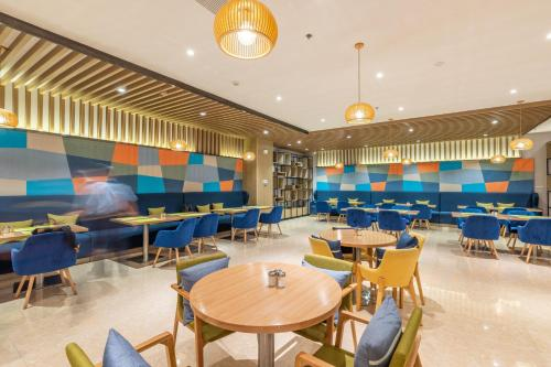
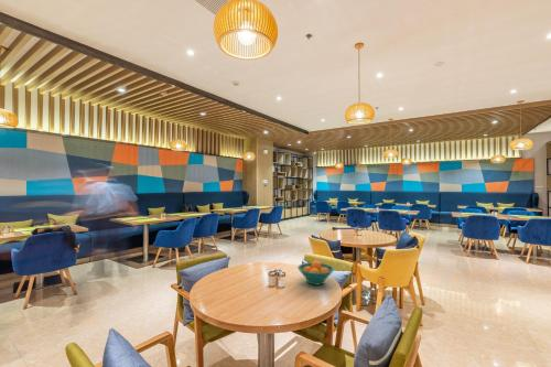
+ fruit bowl (315, 271)
